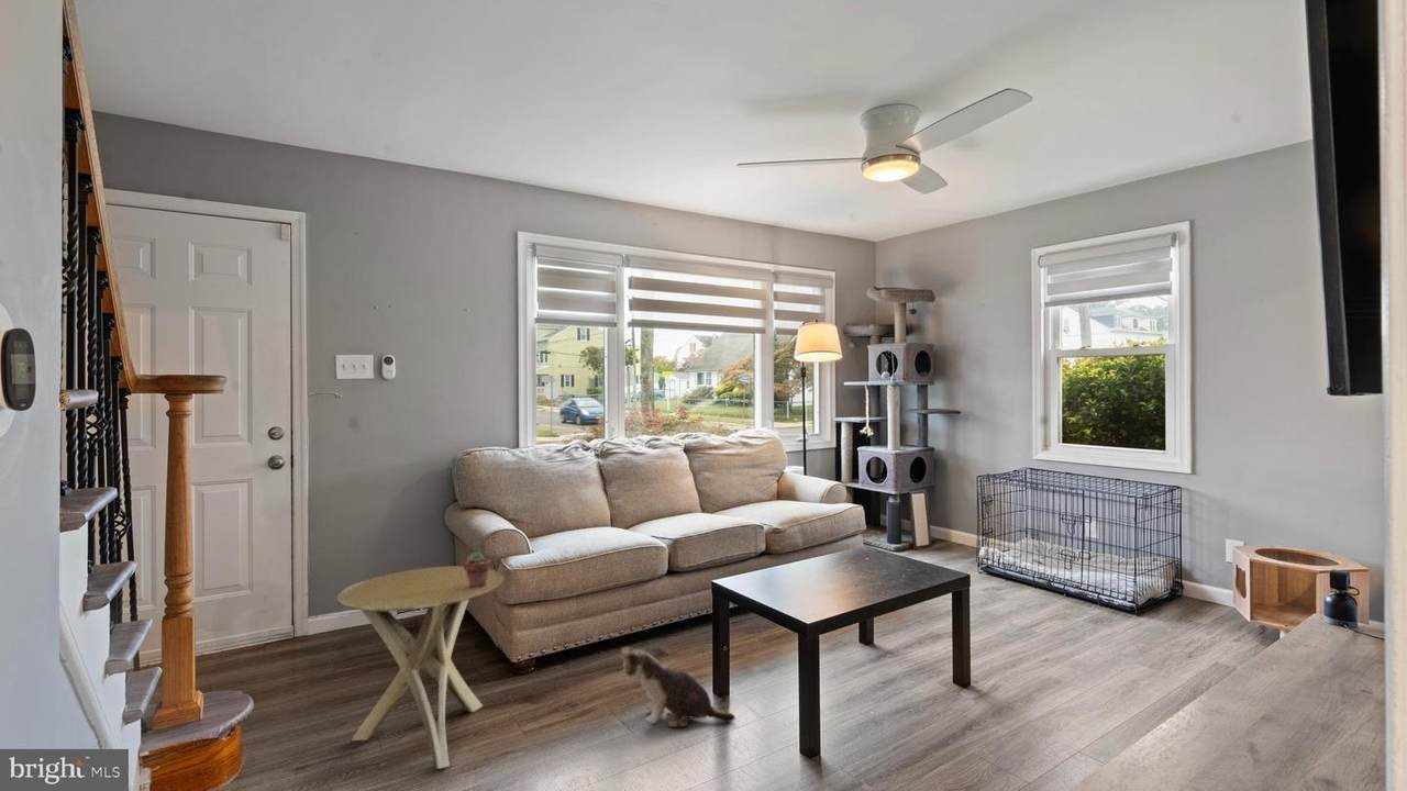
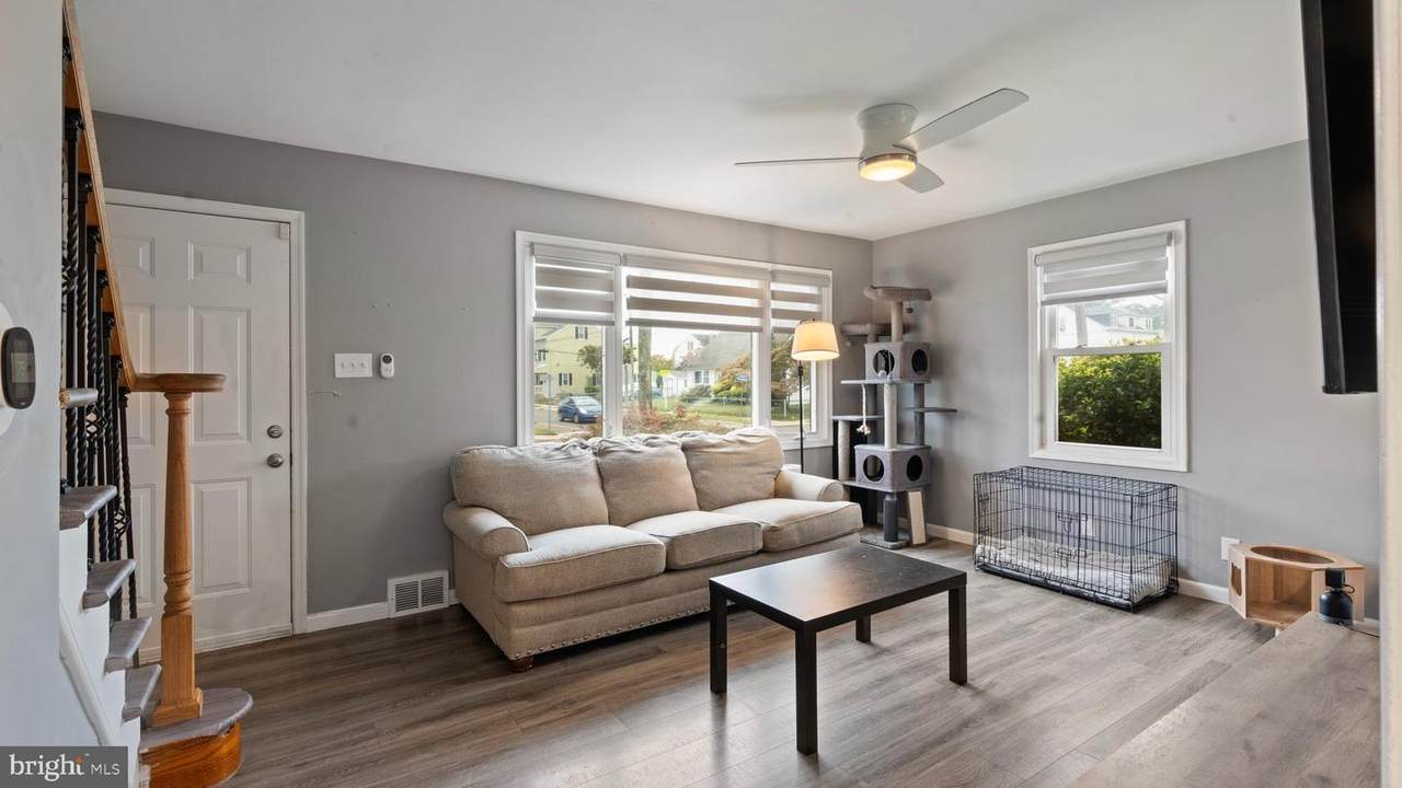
- potted succulent (477, 568)
- side table (424, 659)
- plush toy (676, 684)
